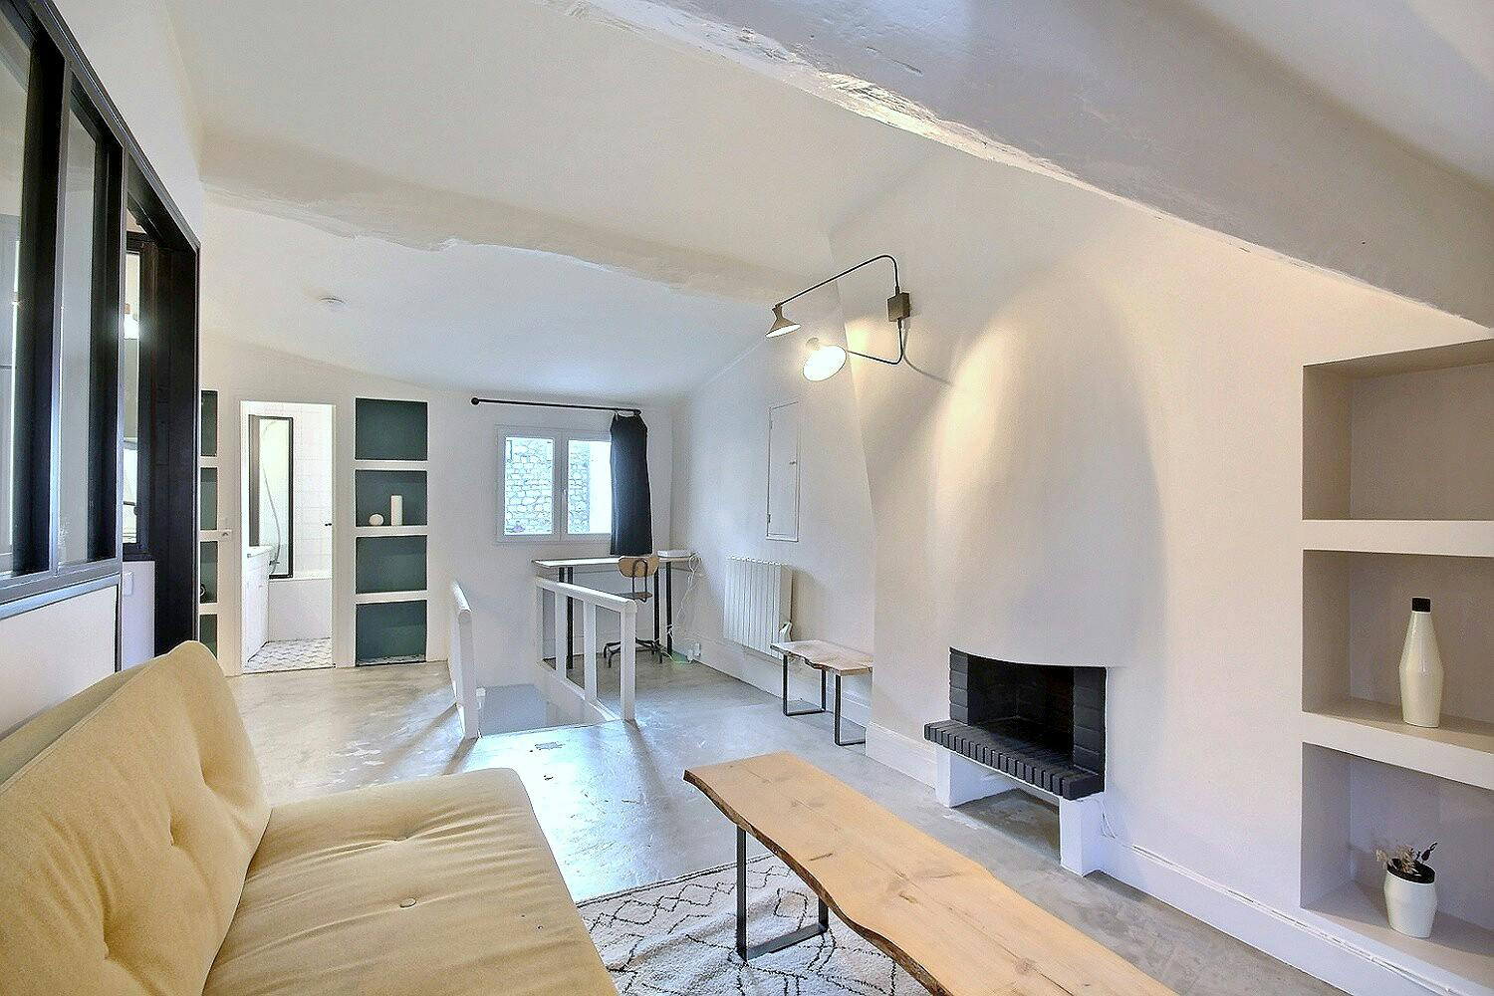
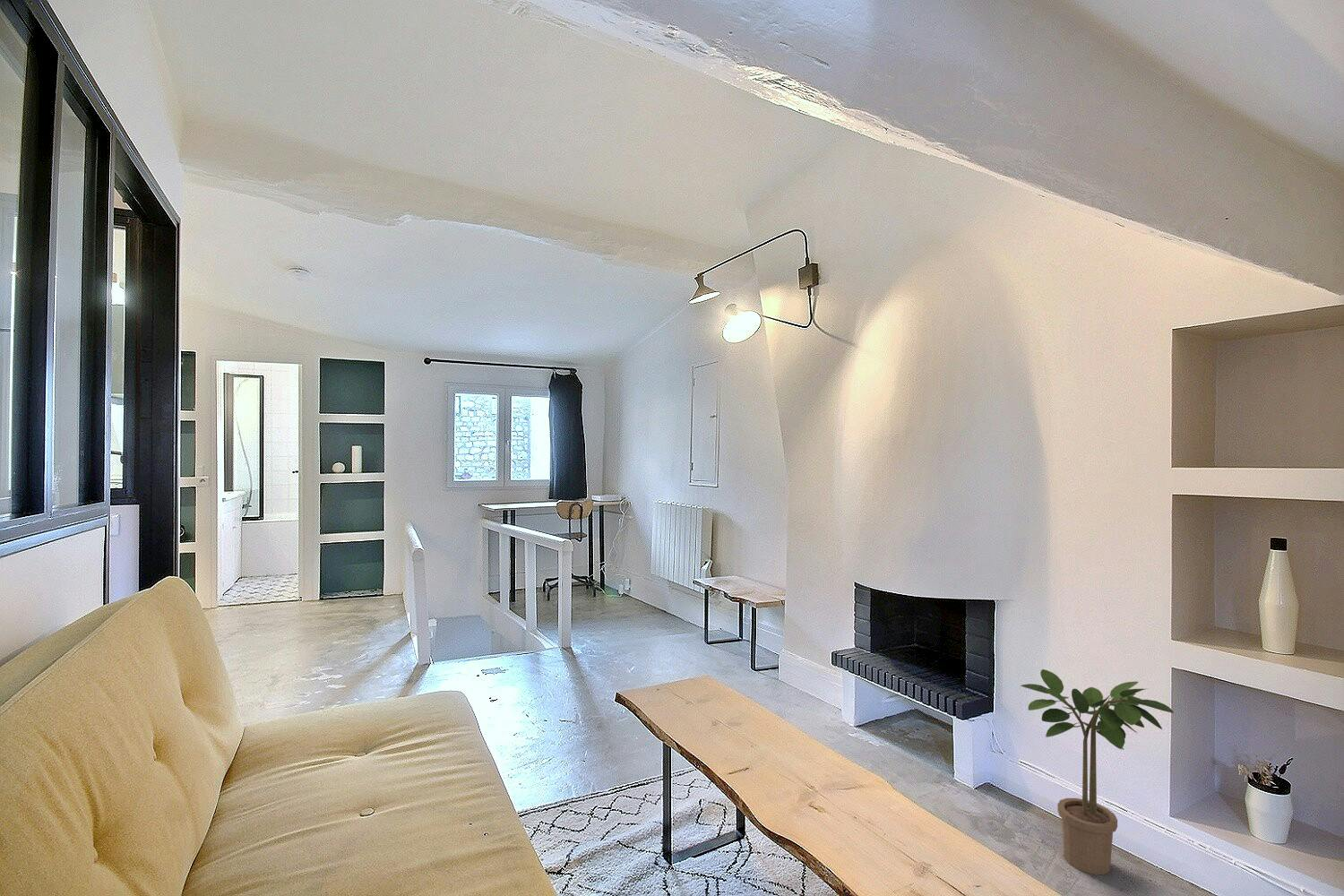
+ potted plant (1095, 764)
